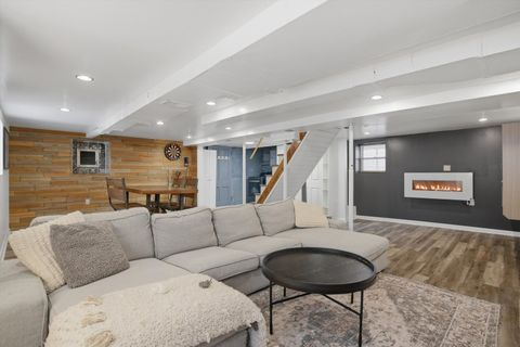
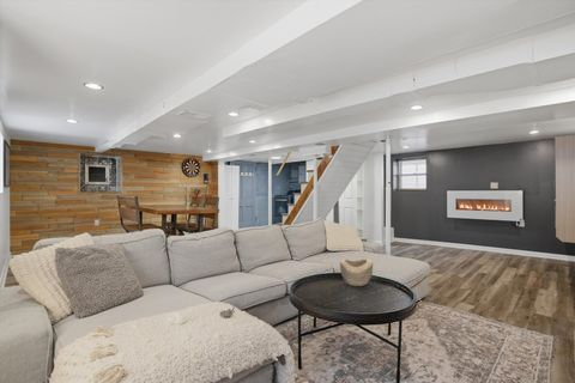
+ decorative bowl (356, 272)
